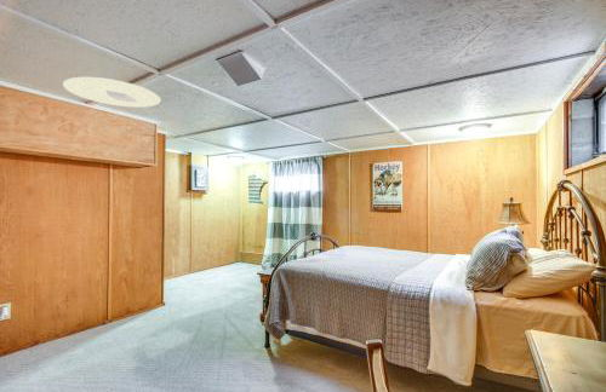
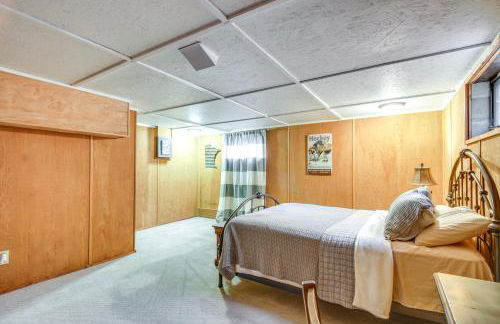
- ceiling light (115, 90)
